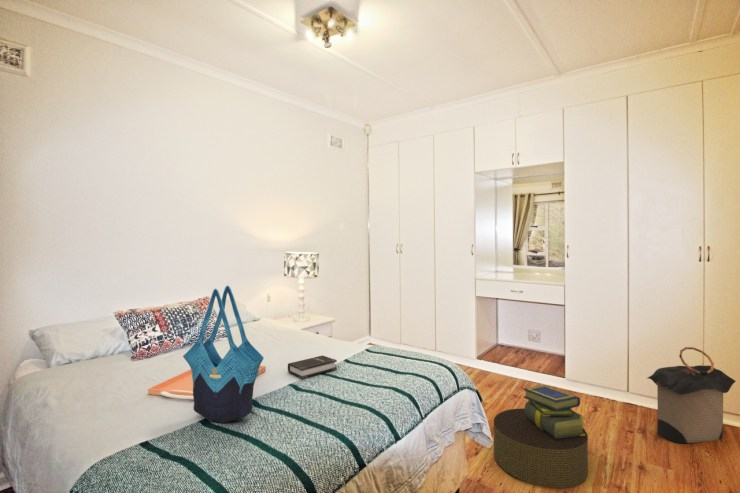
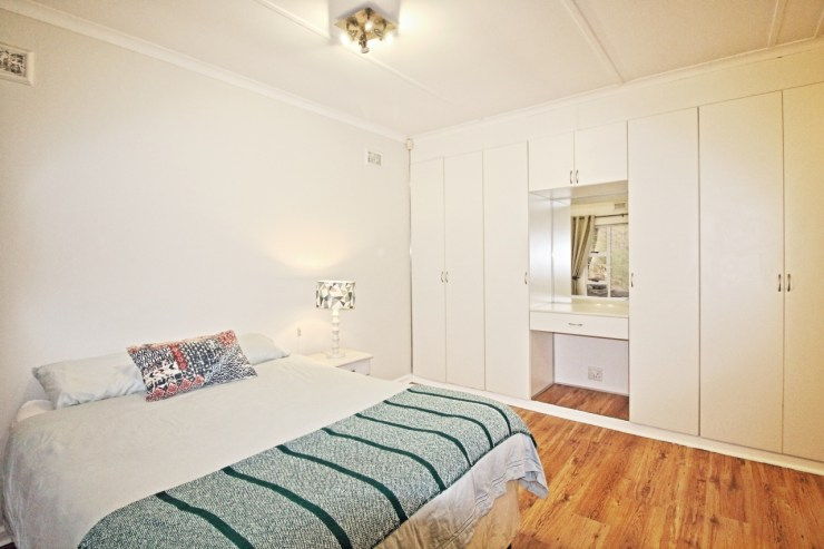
- tote bag (225, 355)
- serving tray (192, 379)
- laundry hamper (690, 393)
- storage ottoman (542, 440)
- stack of books (551, 408)
- hardback book (312, 365)
